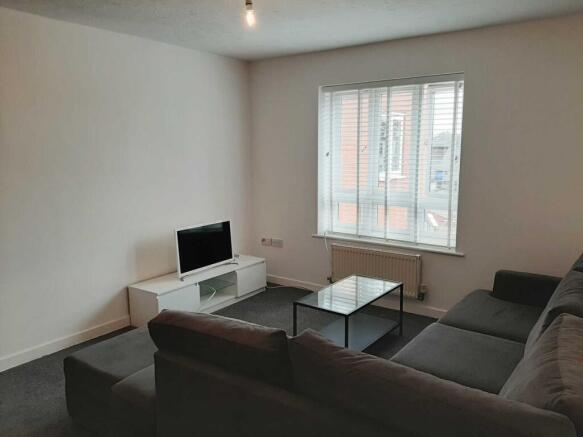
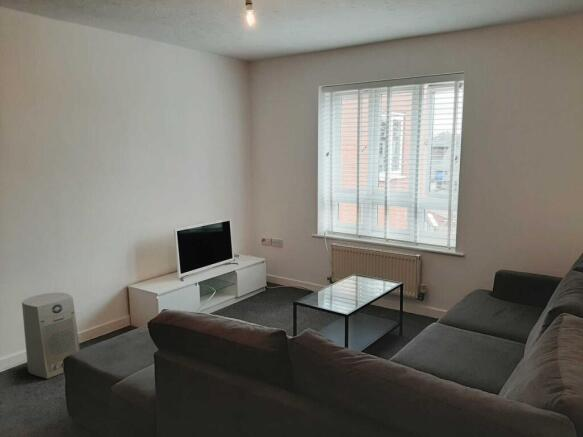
+ fan (49, 332)
